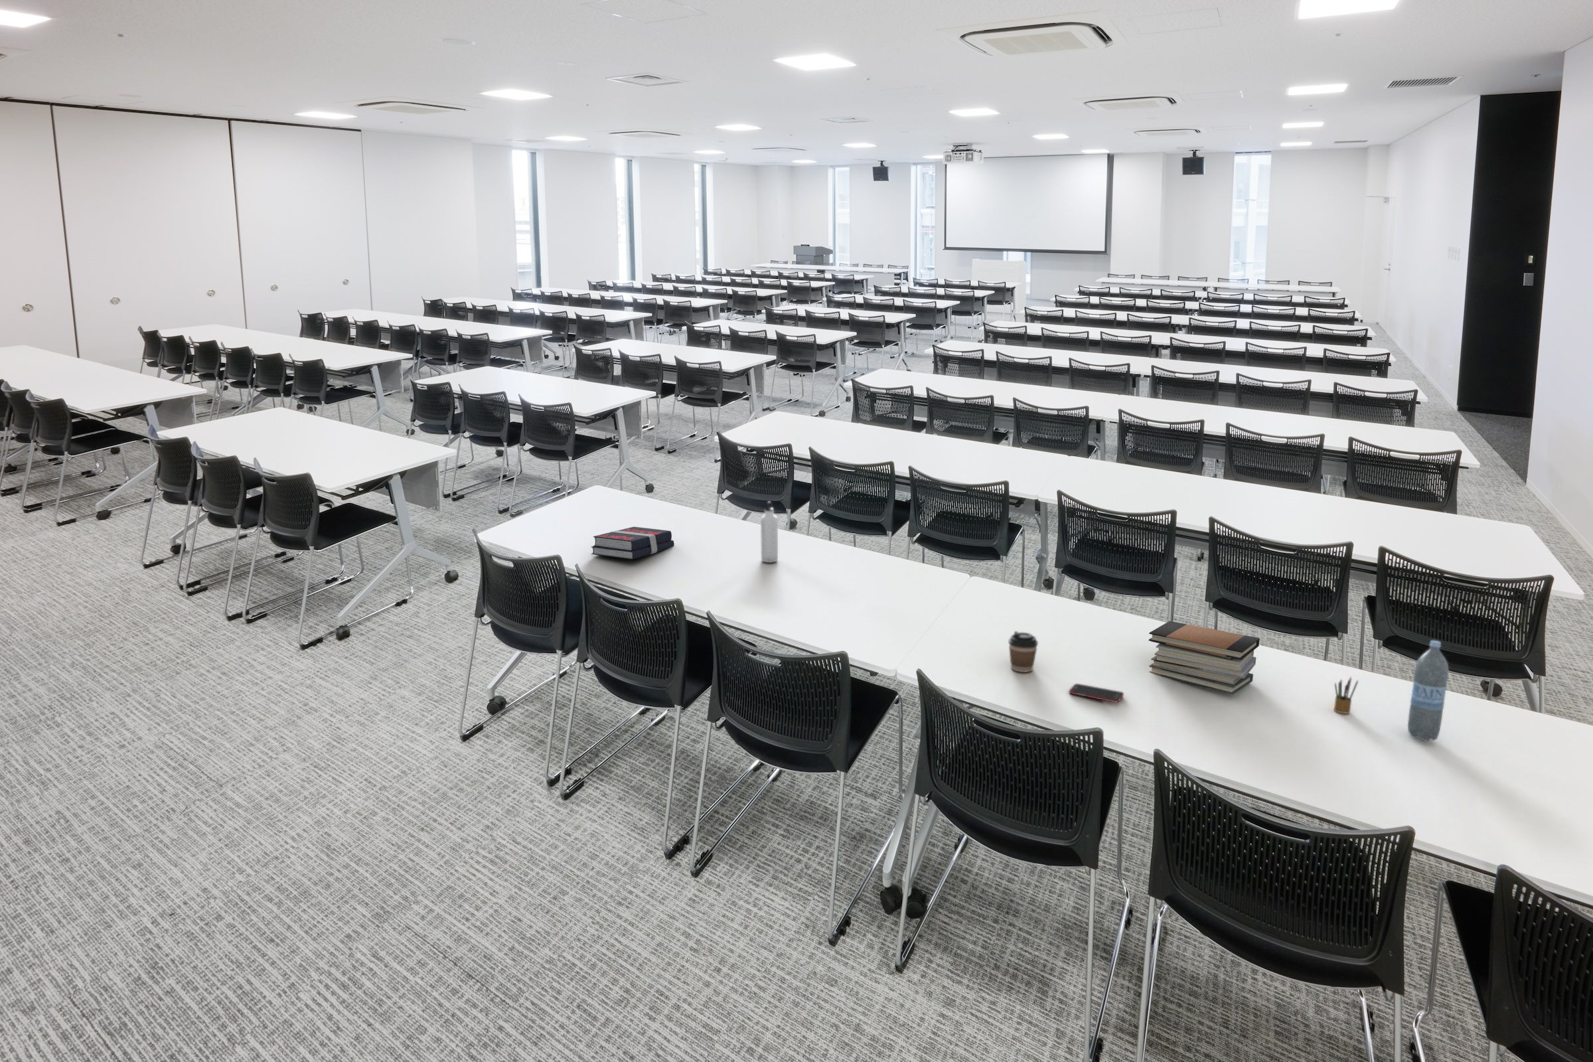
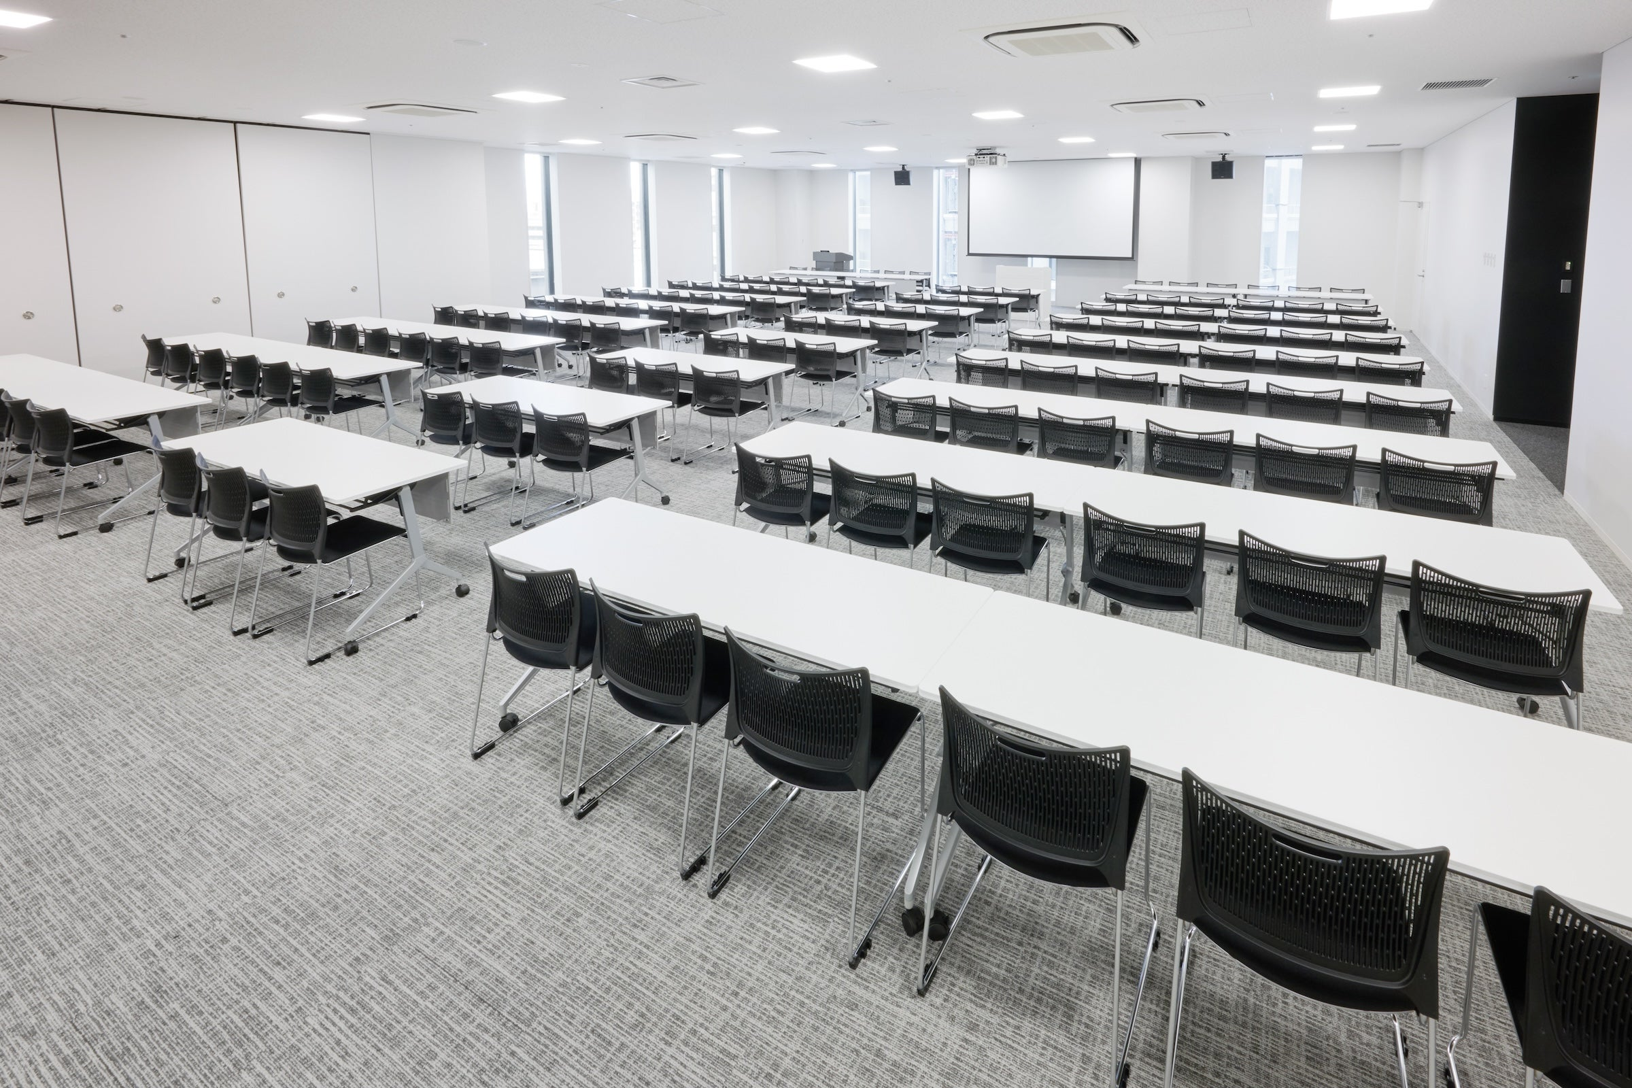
- water bottle (1428, 690)
- book stack (1203, 657)
- coffee cup (1022, 651)
- water bottle (769, 531)
- cell phone (1096, 693)
- book (633, 542)
- pencil box (1344, 695)
